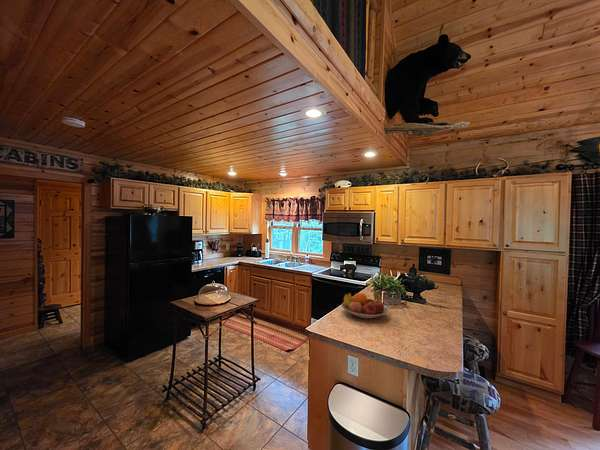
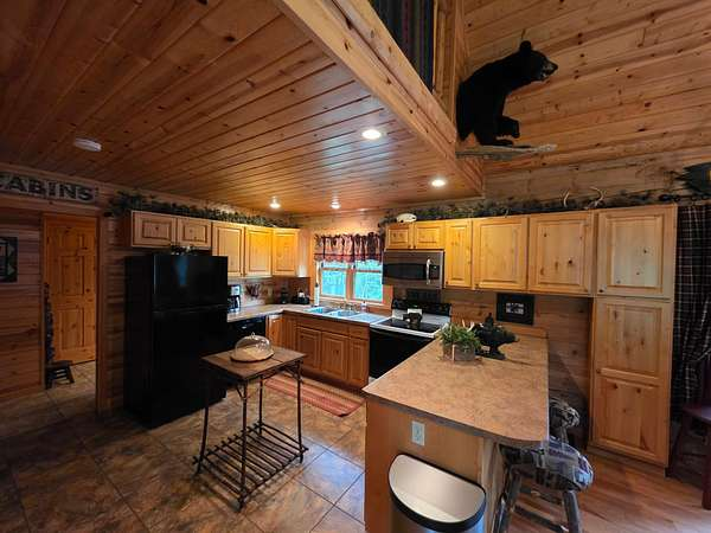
- fruit bowl (364, 304)
